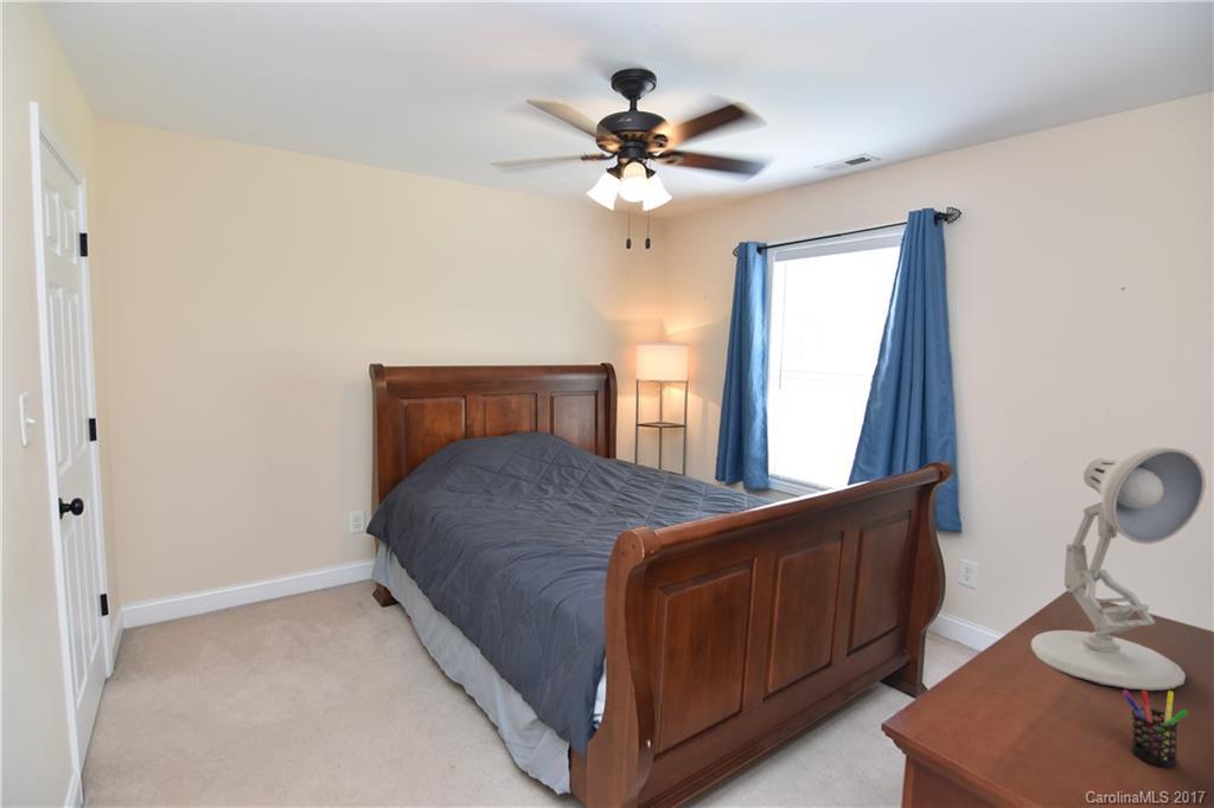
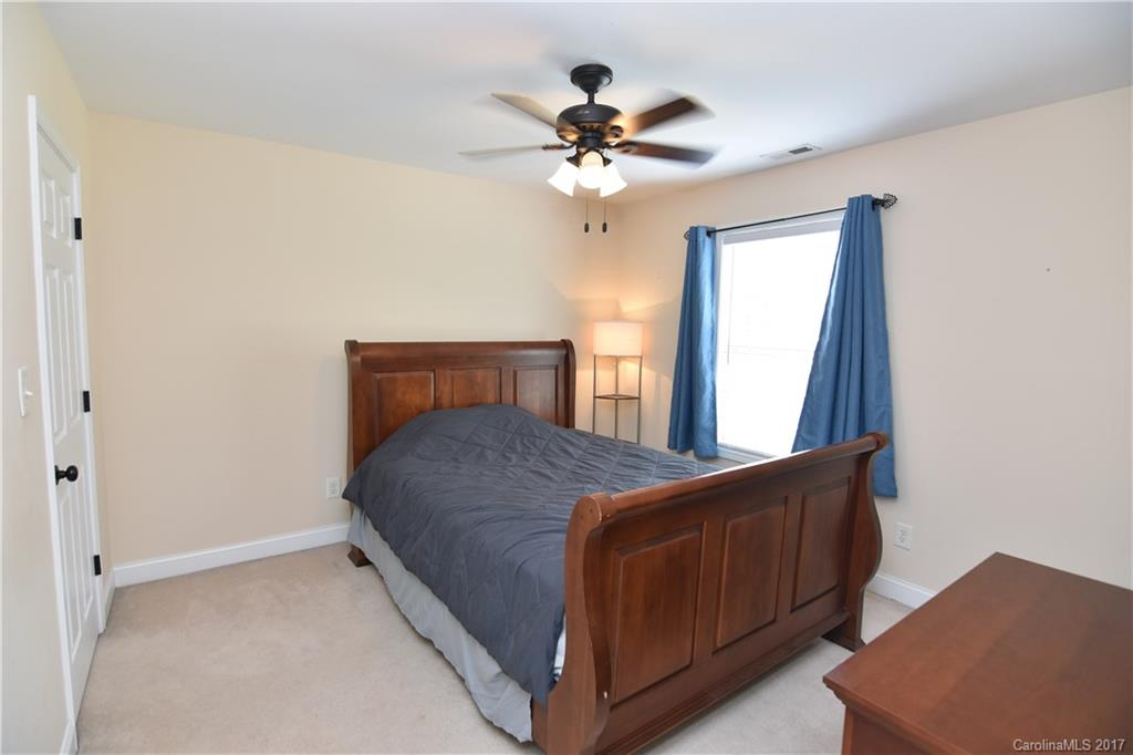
- desk lamp (1105, 552)
- pen holder (1158, 724)
